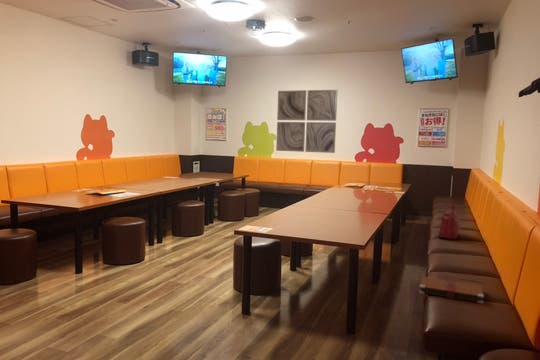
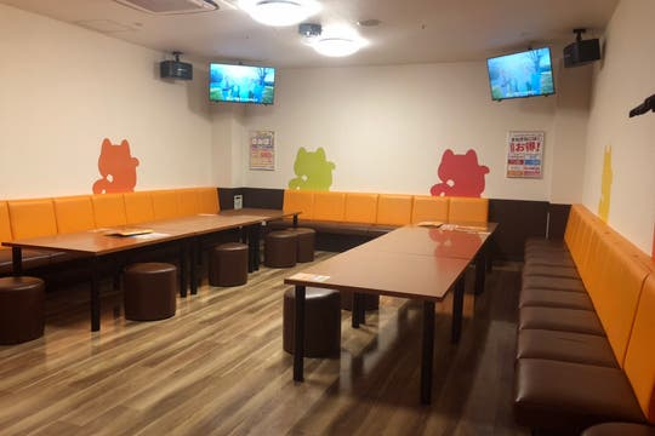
- wall art (306, 122)
- handbag (450, 220)
- book (447, 287)
